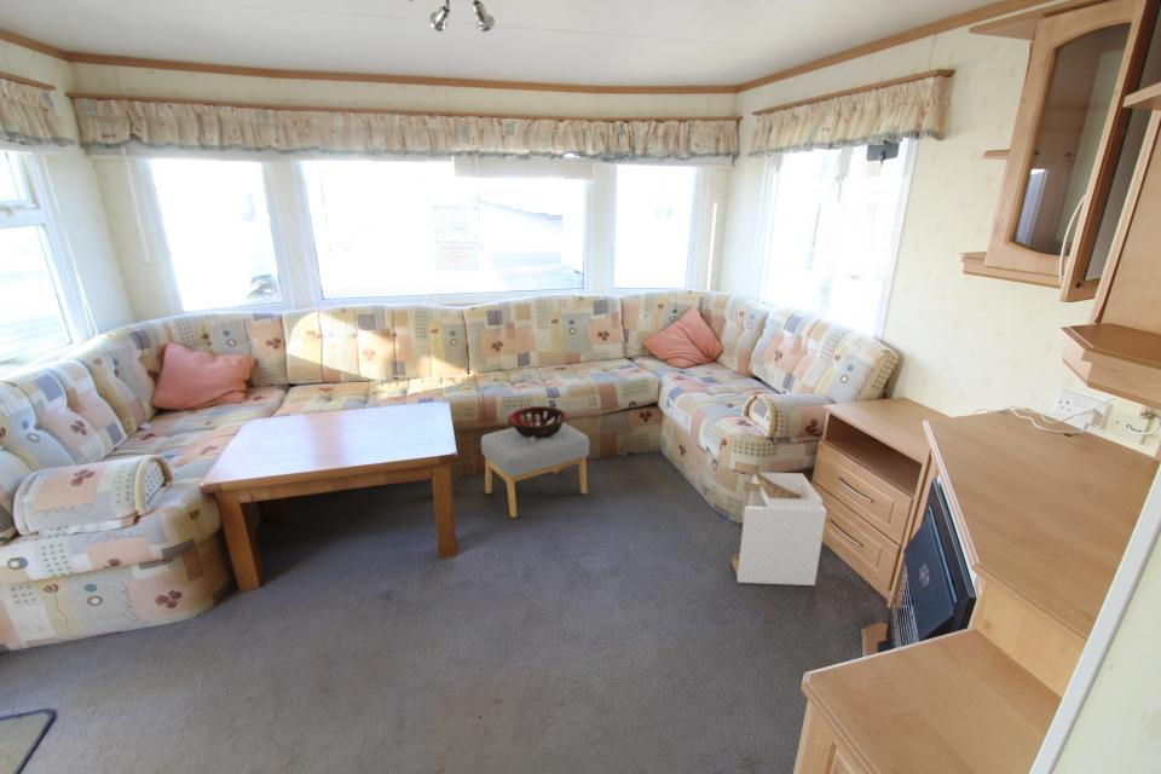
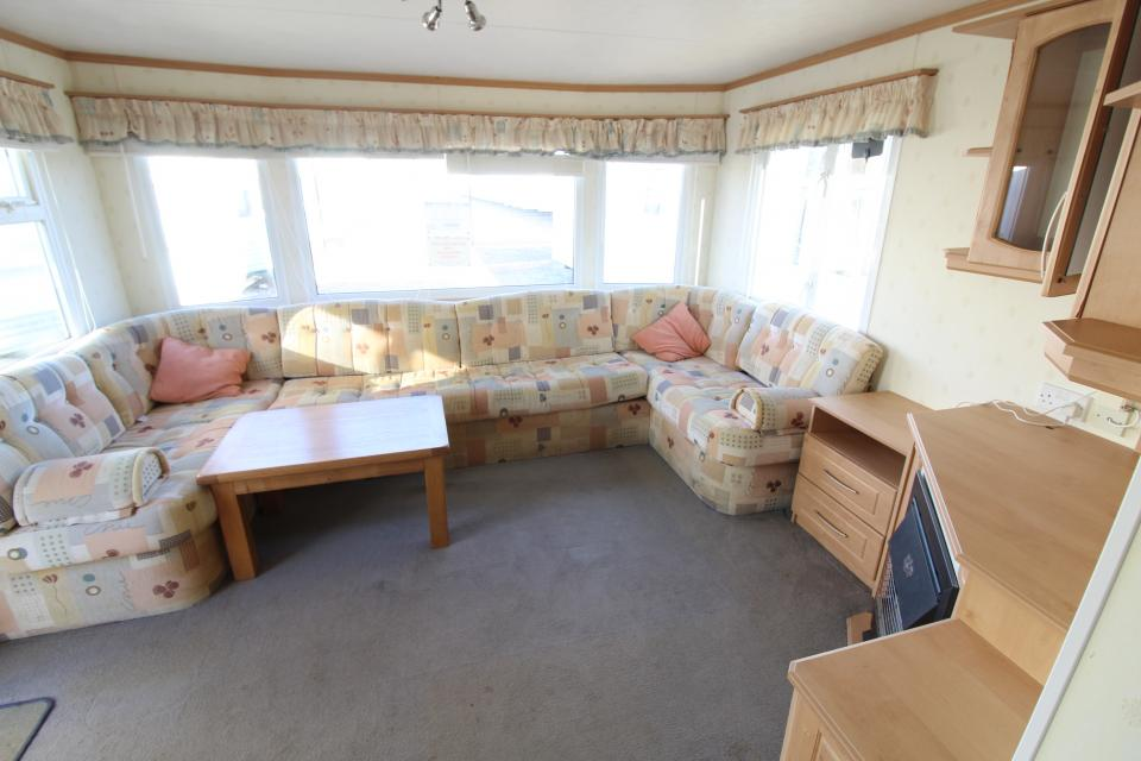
- footstool (535, 463)
- staircase (772, 525)
- decorative bowl (536, 424)
